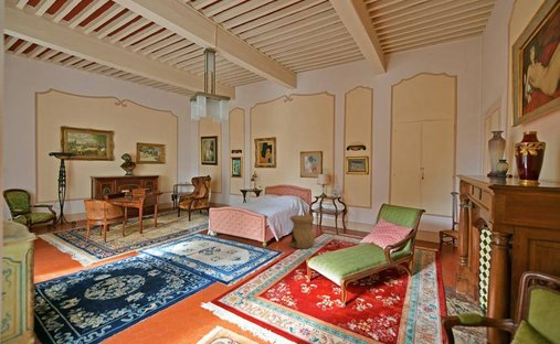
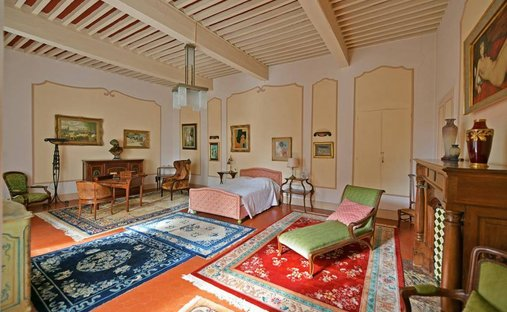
- side table (302, 230)
